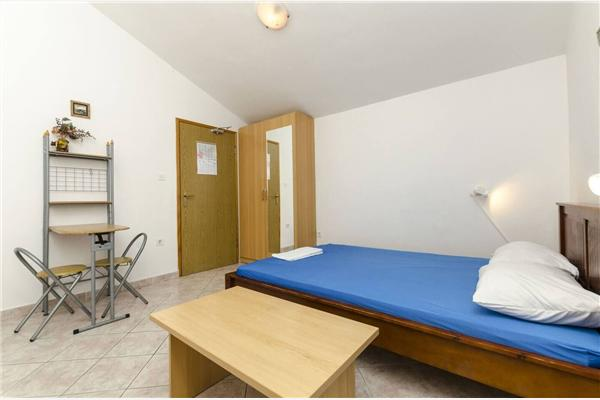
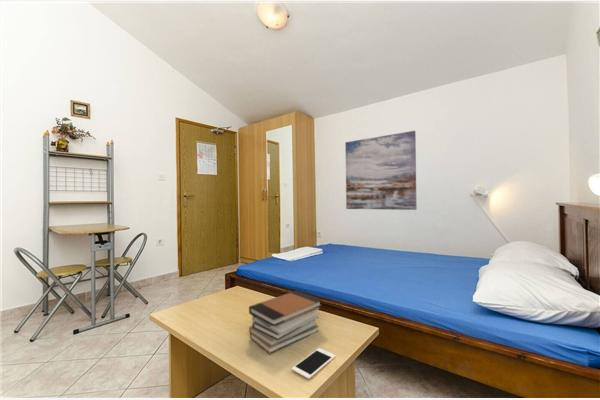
+ book stack (286, 318)
+ cell phone (314, 362)
+ wall art (378, 173)
